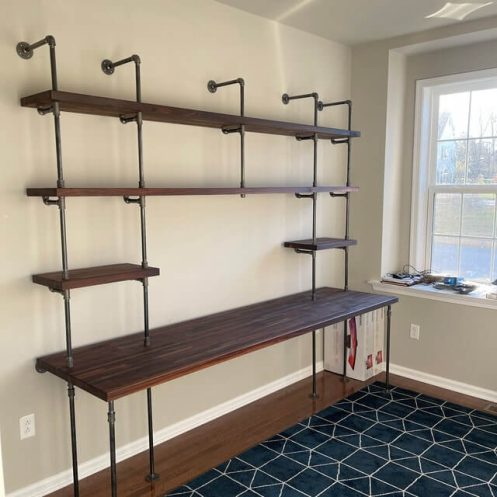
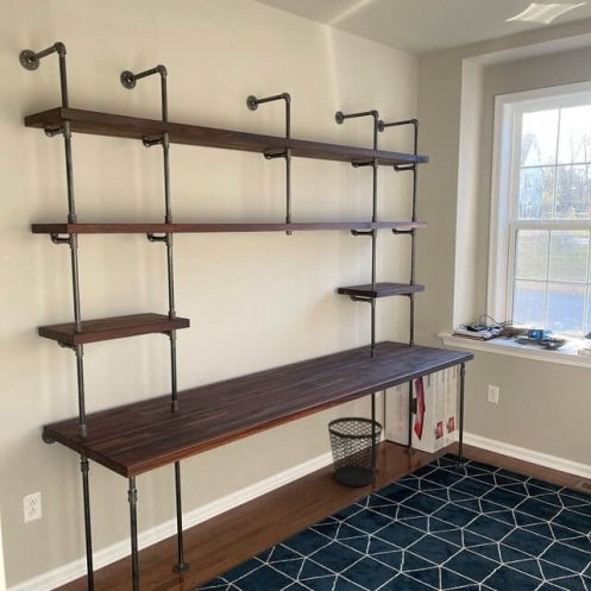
+ wastebasket (353, 452)
